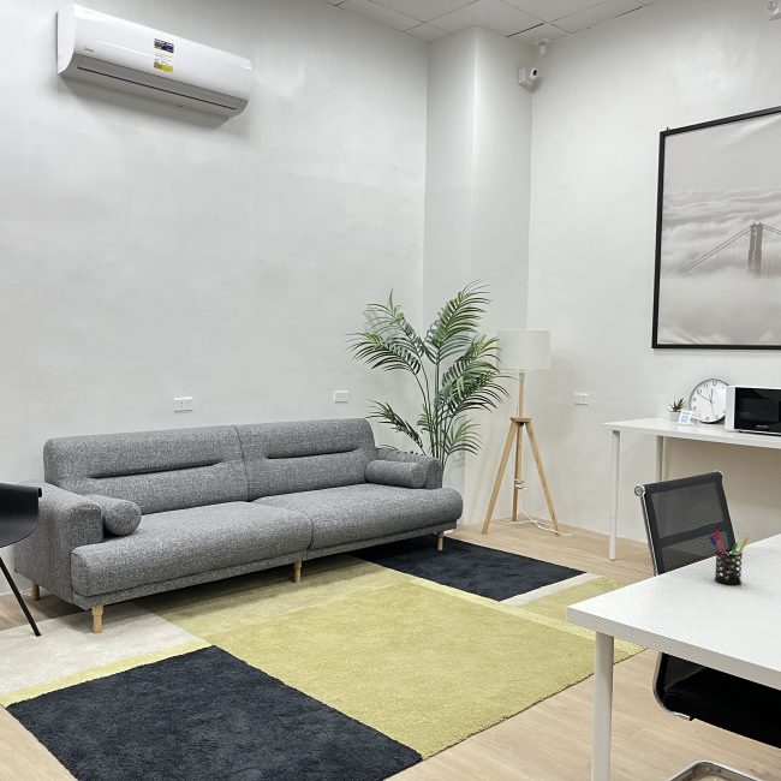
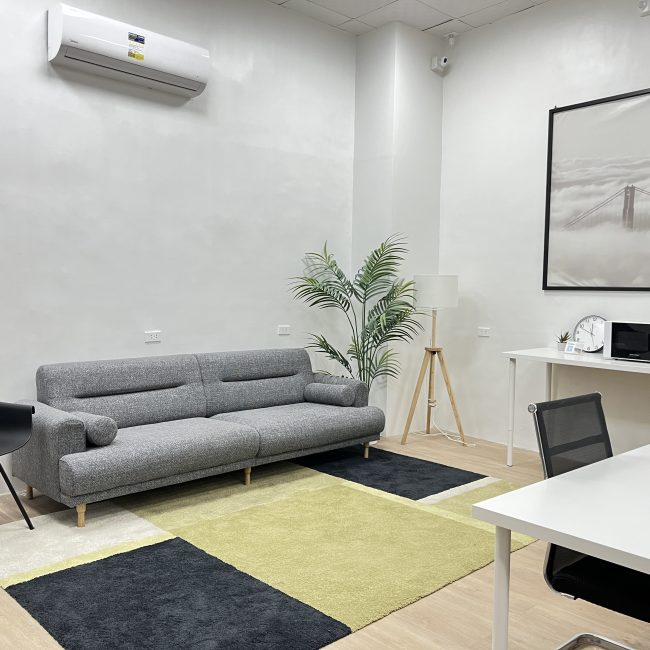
- pen holder (728, 556)
